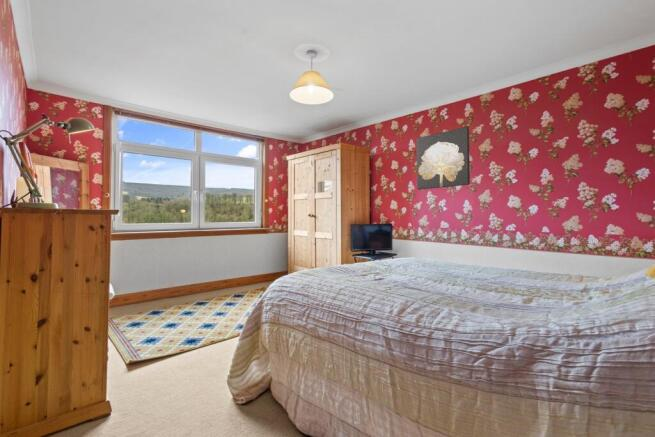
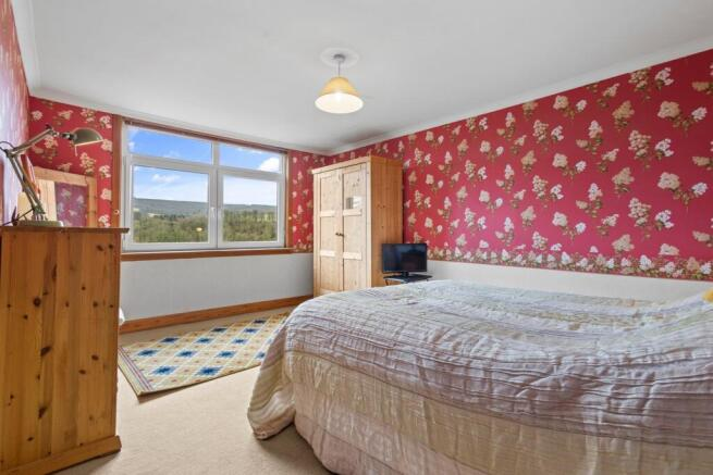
- wall art (441, 160)
